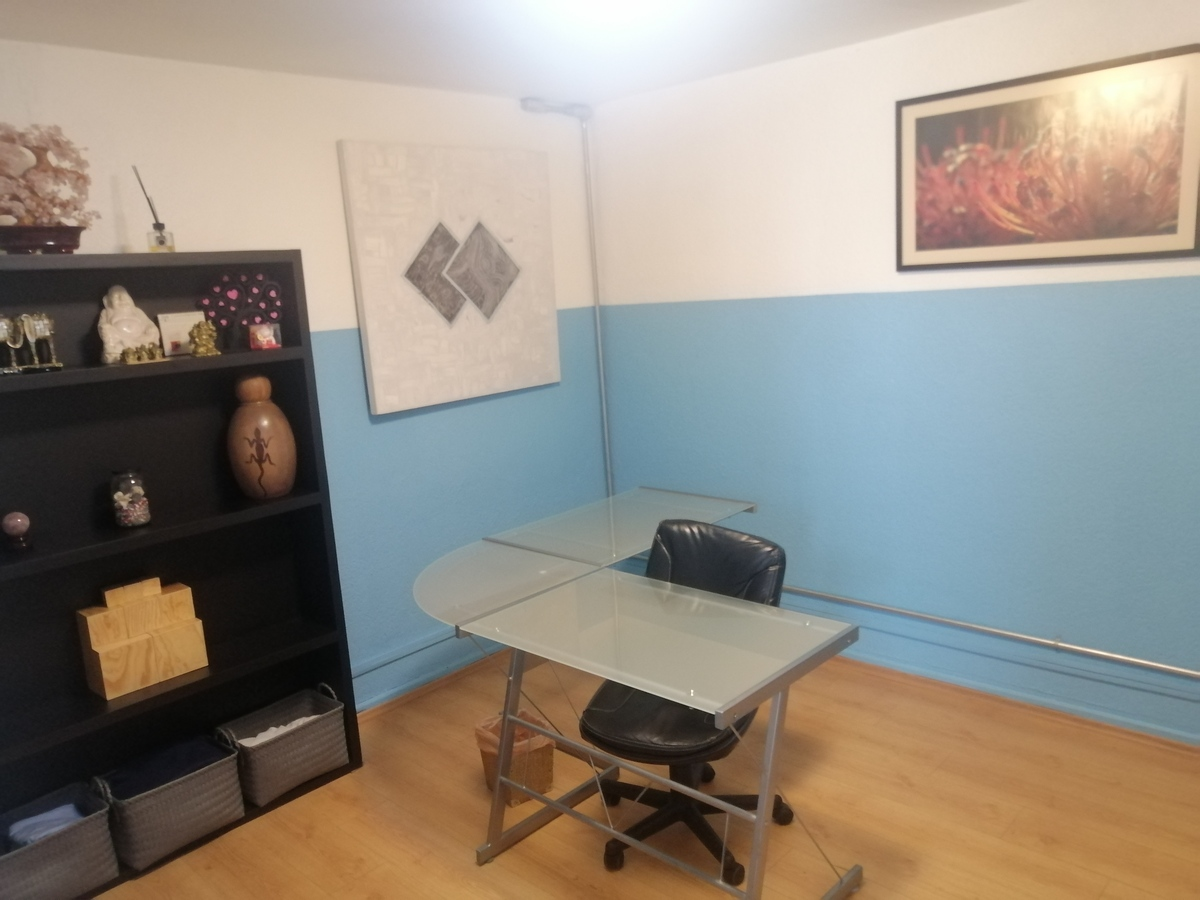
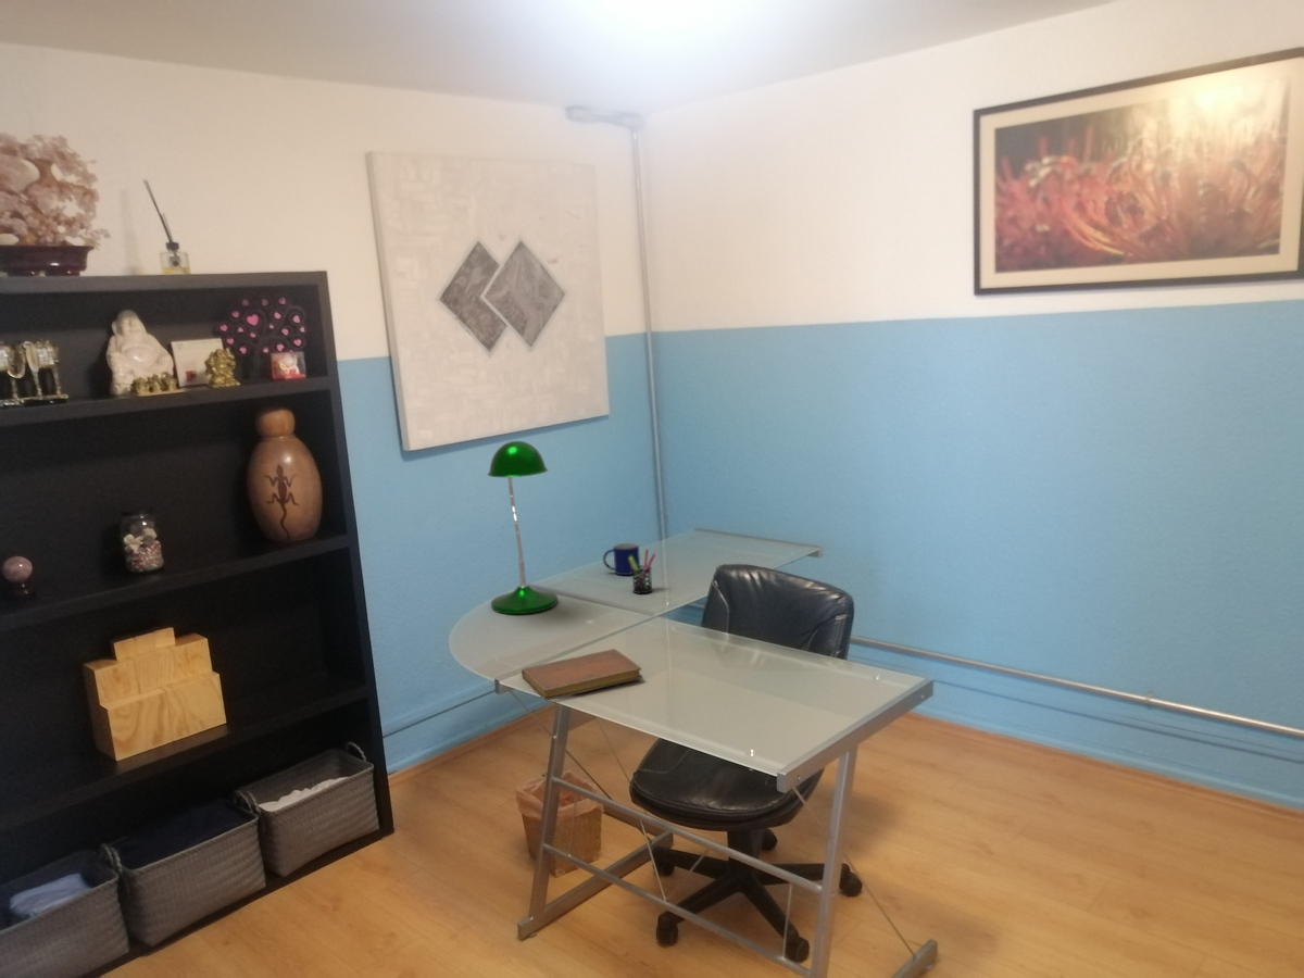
+ desk lamp (517, 524)
+ pen holder (640, 569)
+ notebook (581, 673)
+ mug (620, 559)
